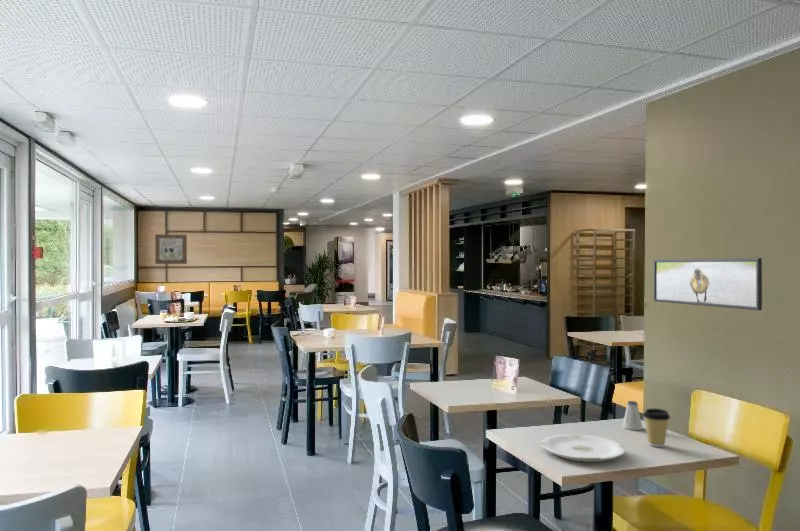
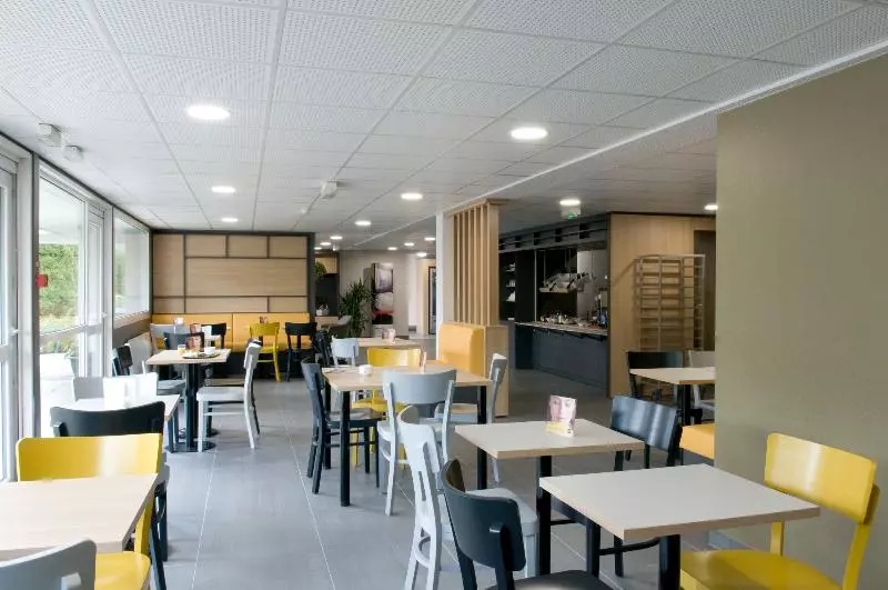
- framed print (701, 282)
- wall art (171, 249)
- saltshaker (632, 414)
- plate (582, 448)
- coffee cup (656, 427)
